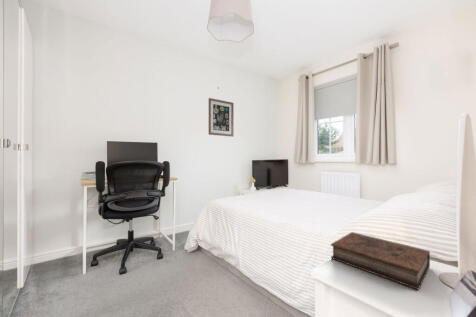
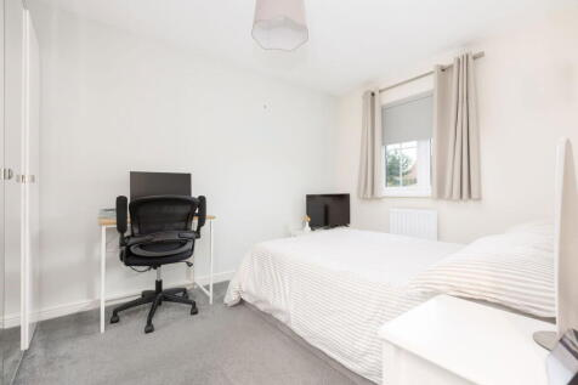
- book (378, 254)
- wall art (221, 118)
